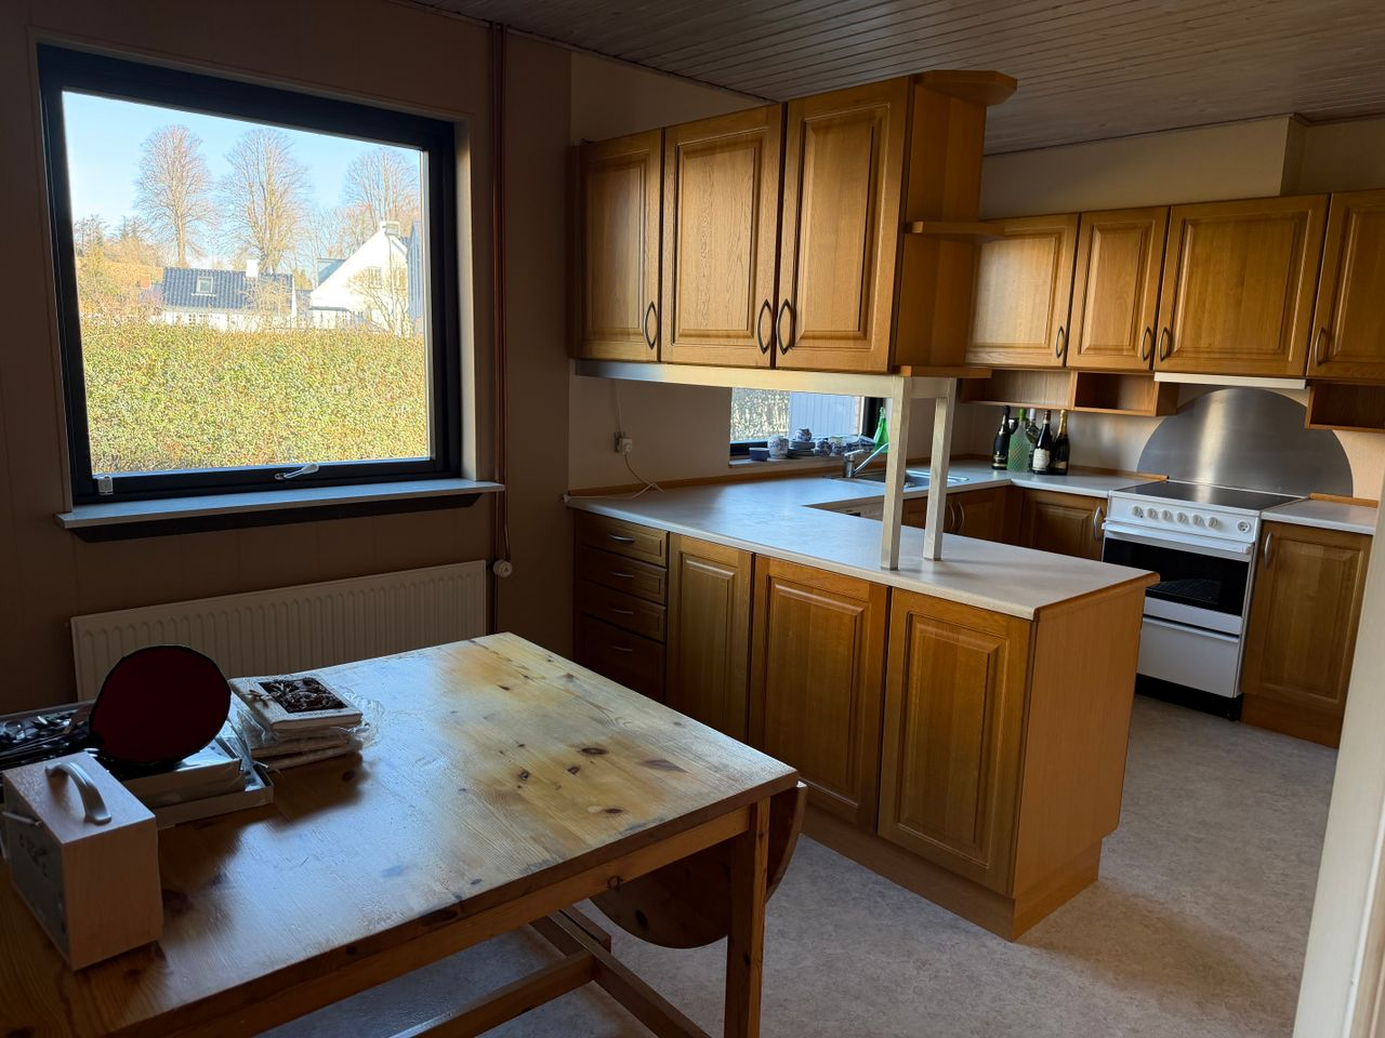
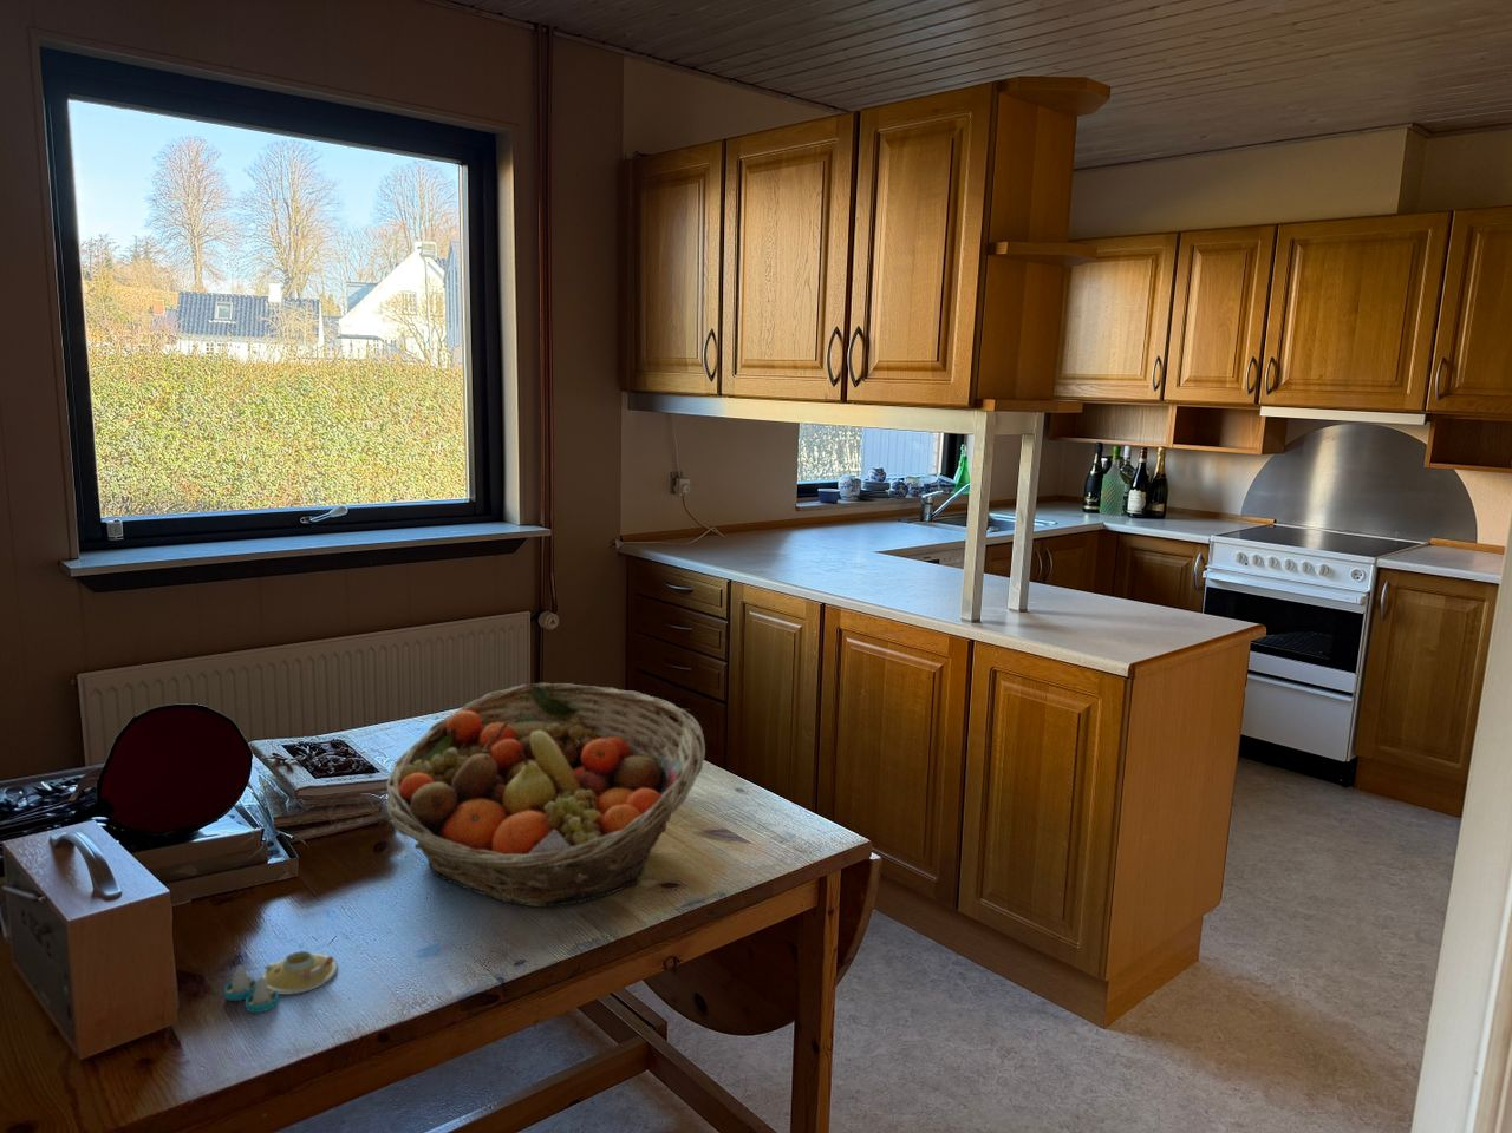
+ fruit basket (545, 784)
+ salt and pepper shaker set (285, 968)
